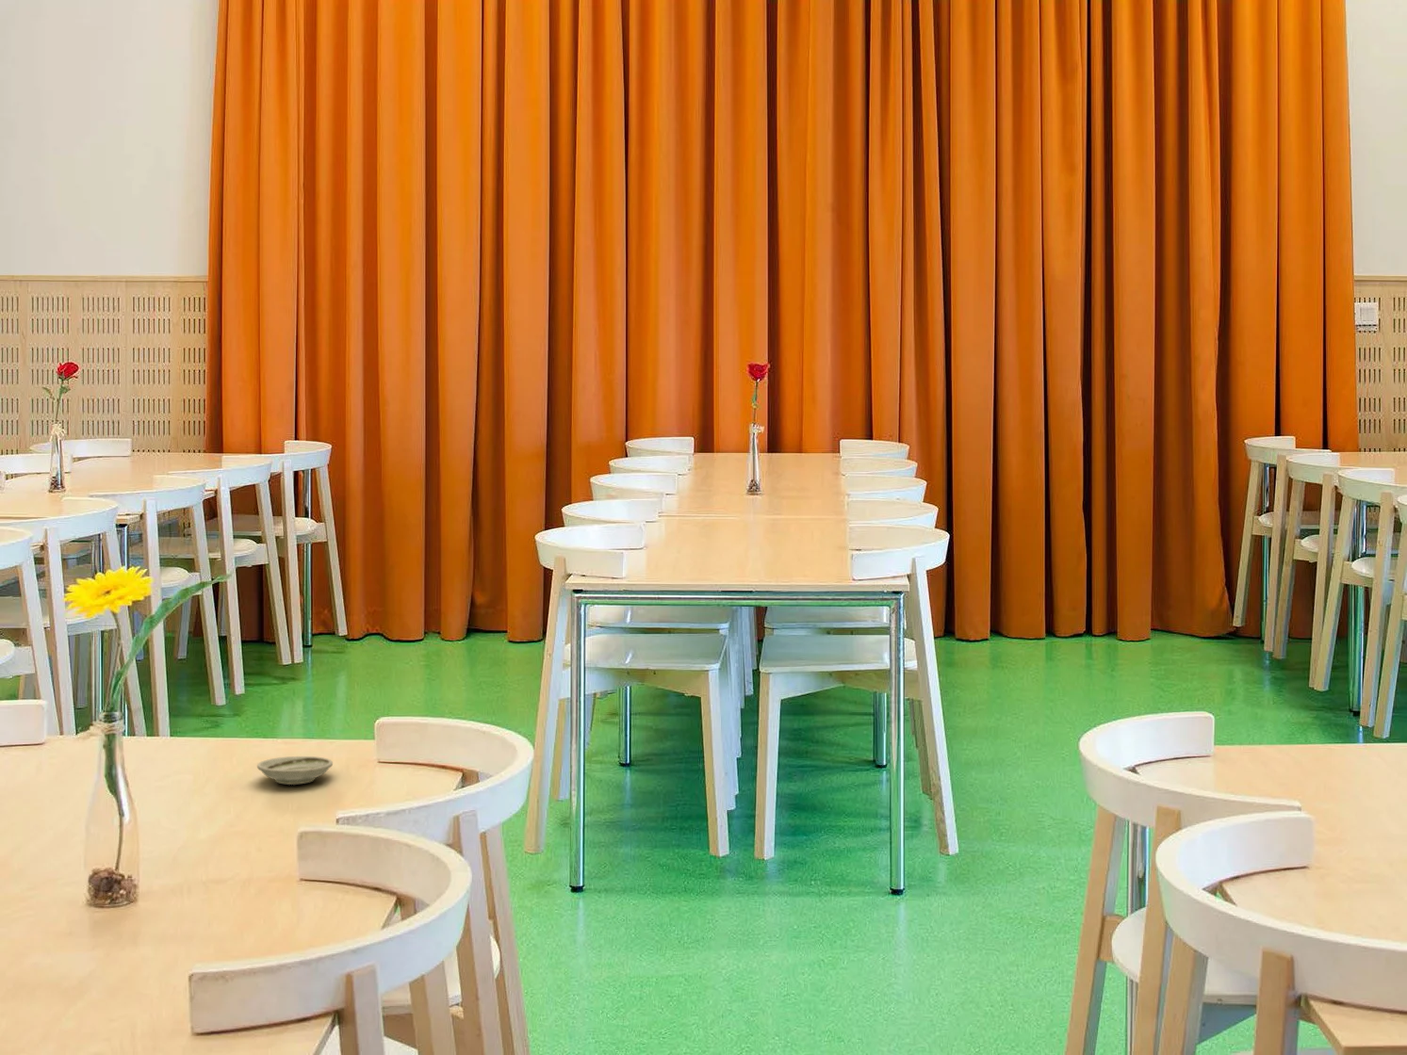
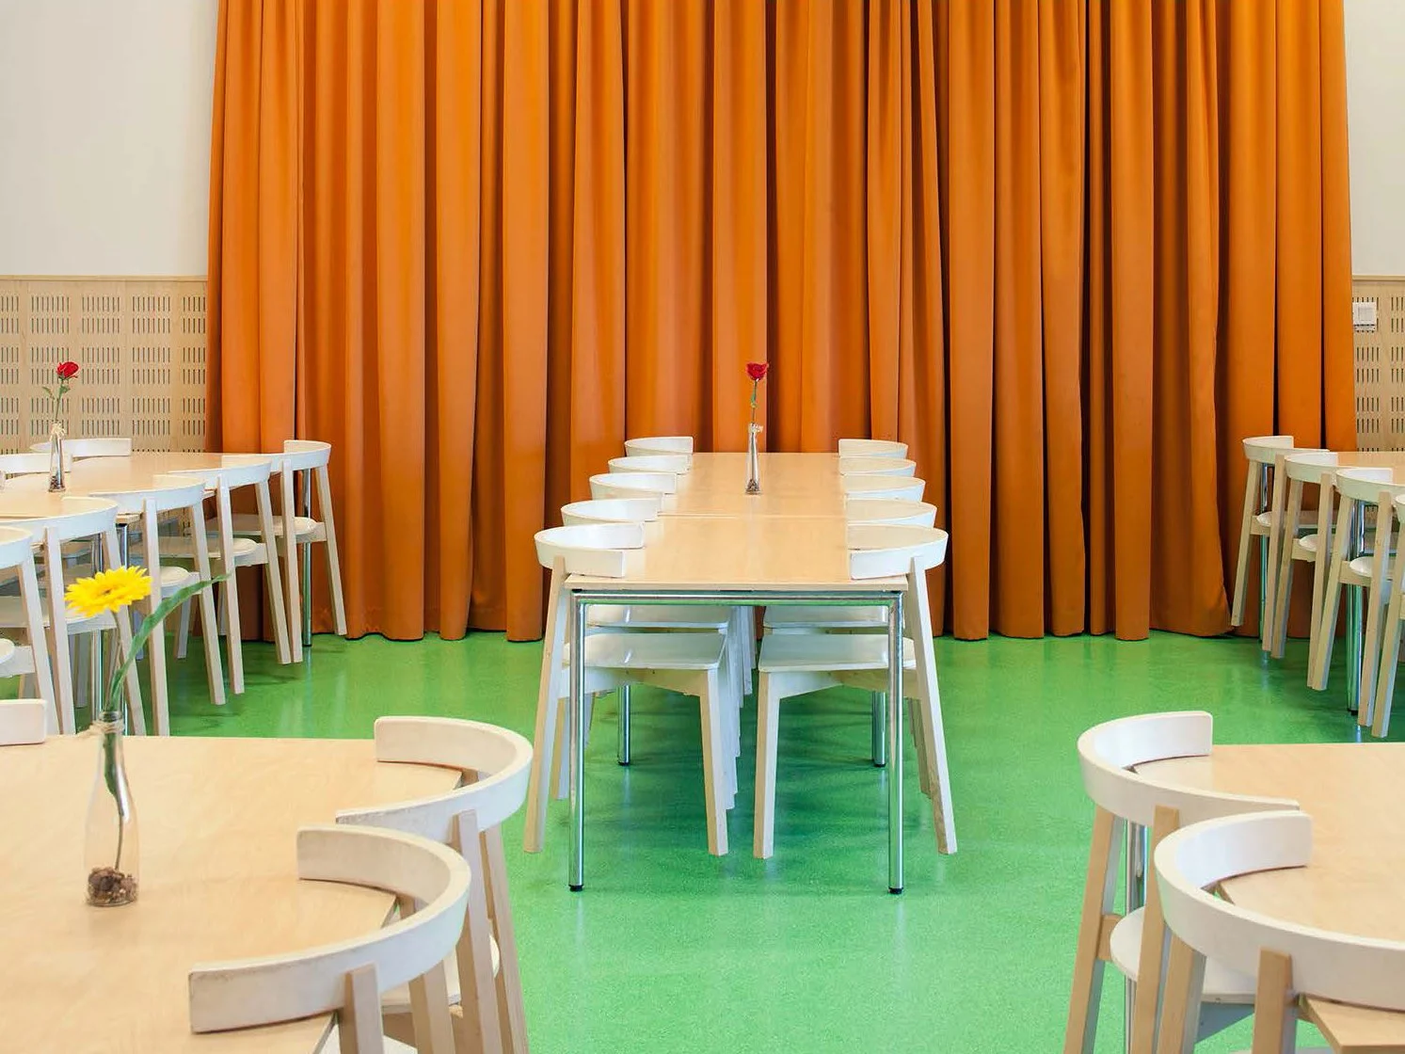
- saucer (295, 771)
